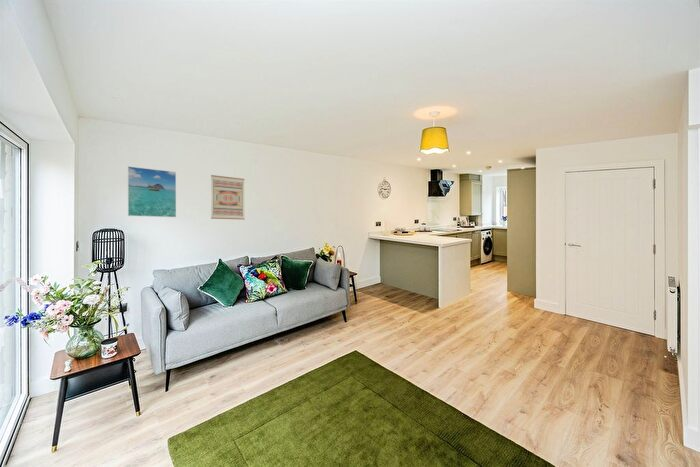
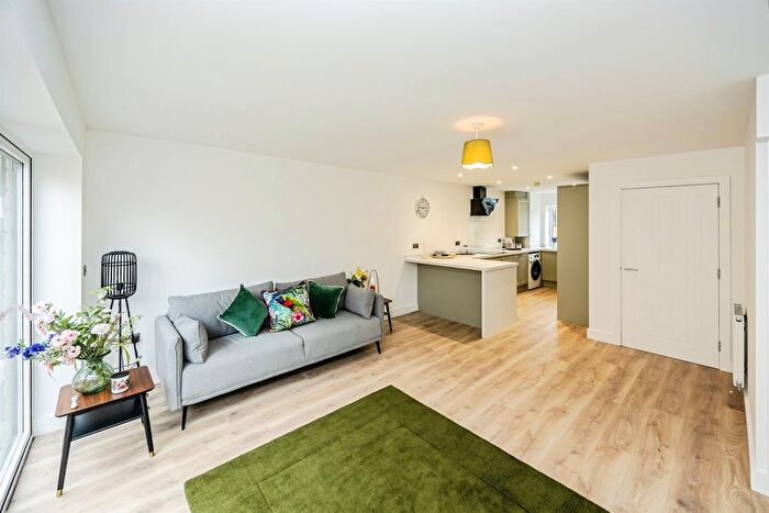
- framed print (152, 193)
- wall art (228, 198)
